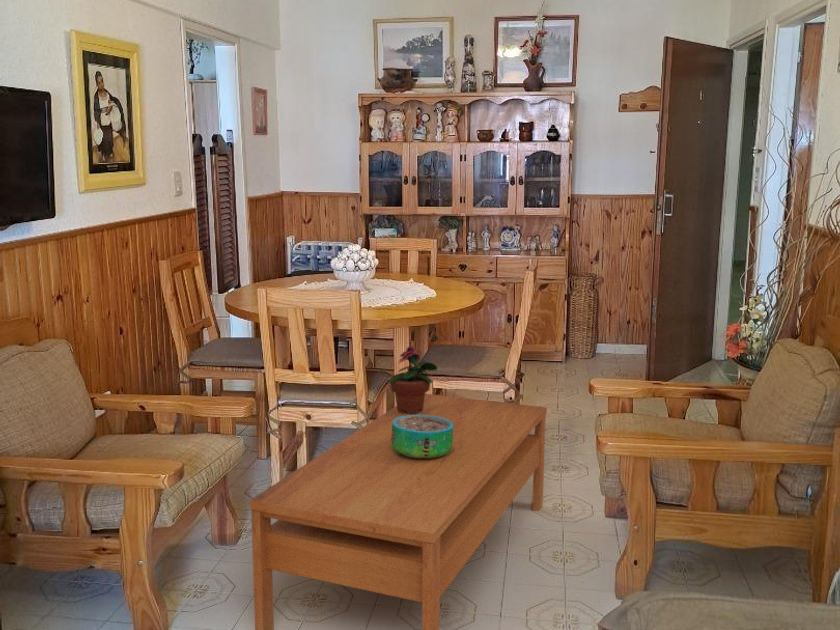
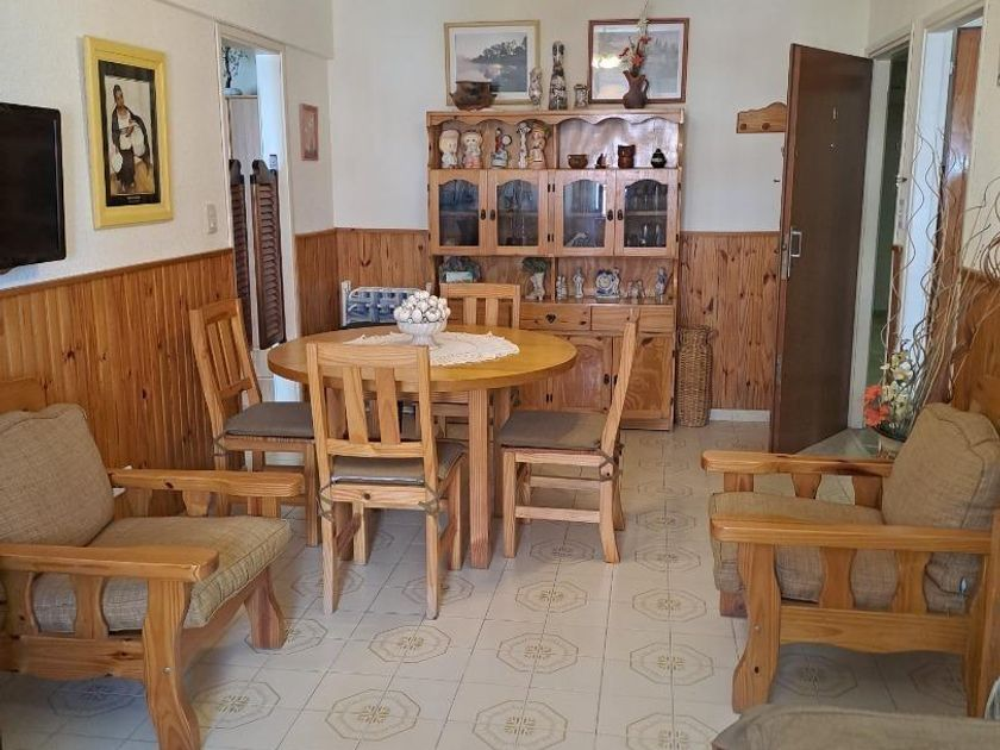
- decorative bowl (422, 436)
- coffee table (422, 505)
- potted flower (412, 378)
